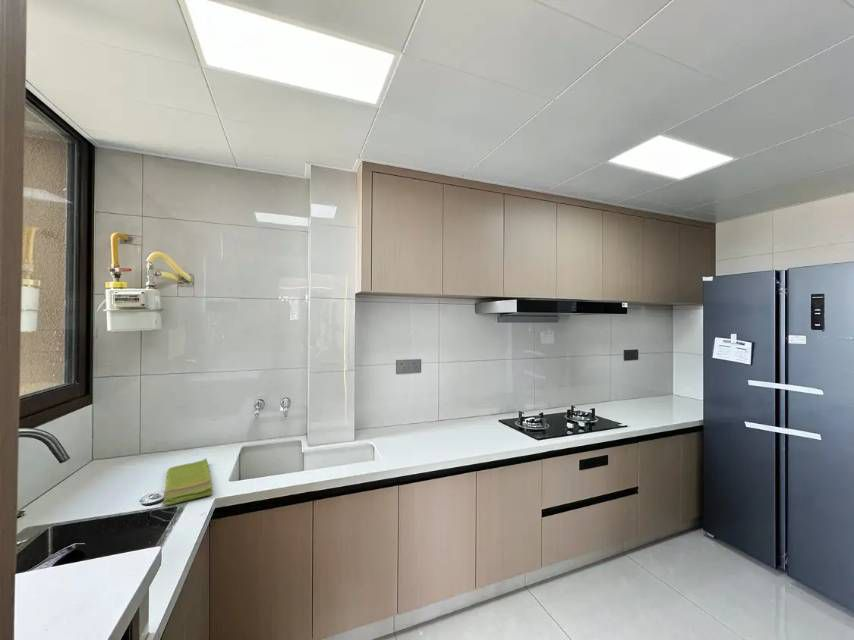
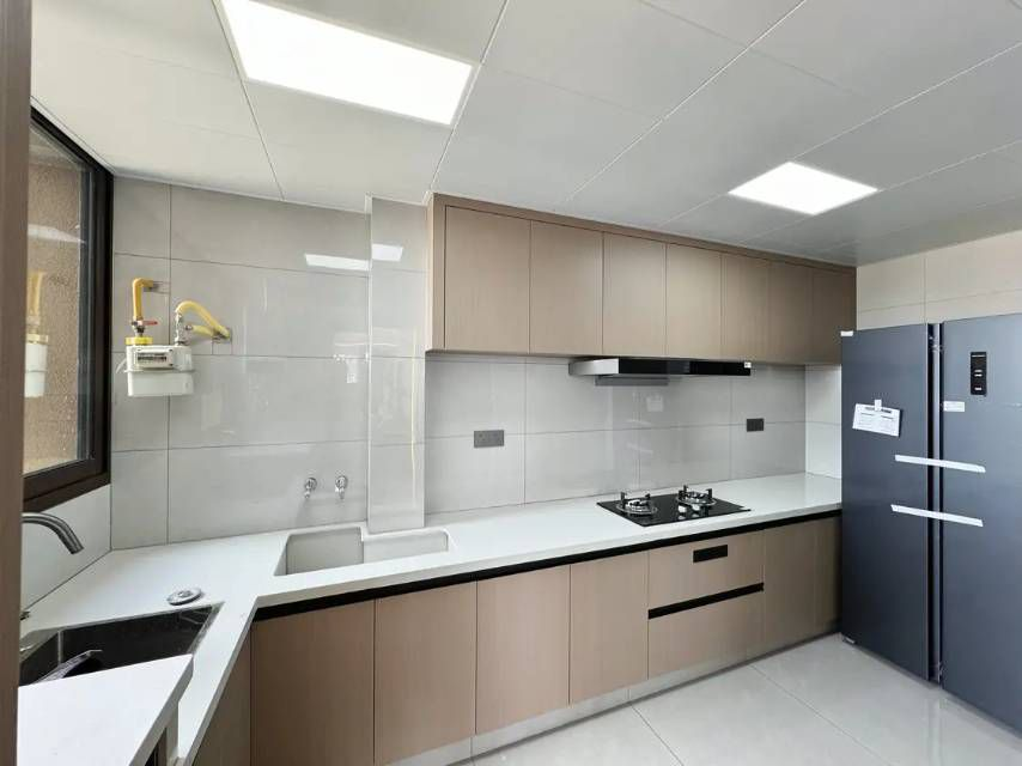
- dish towel (188, 478)
